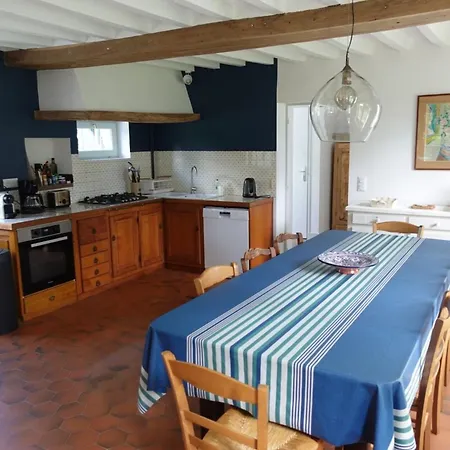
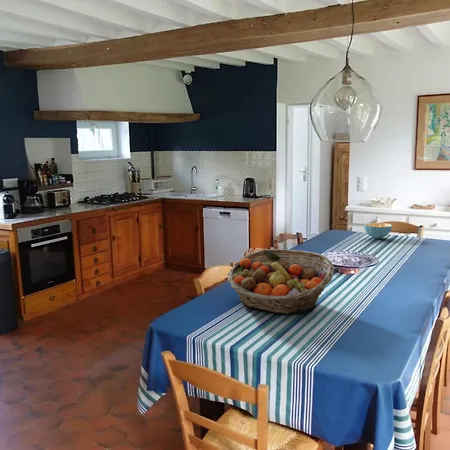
+ cereal bowl (377, 231)
+ fruit basket (279, 279)
